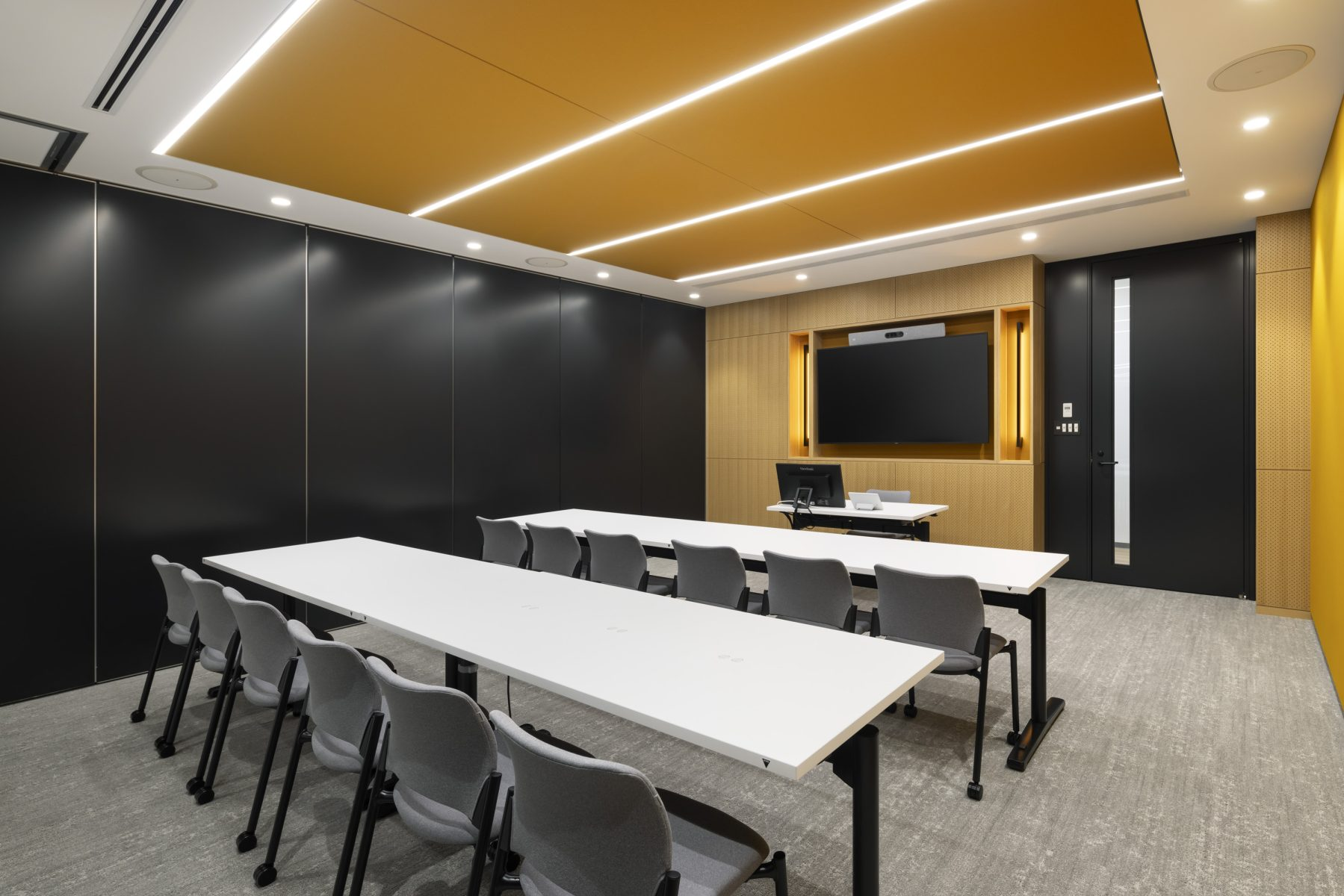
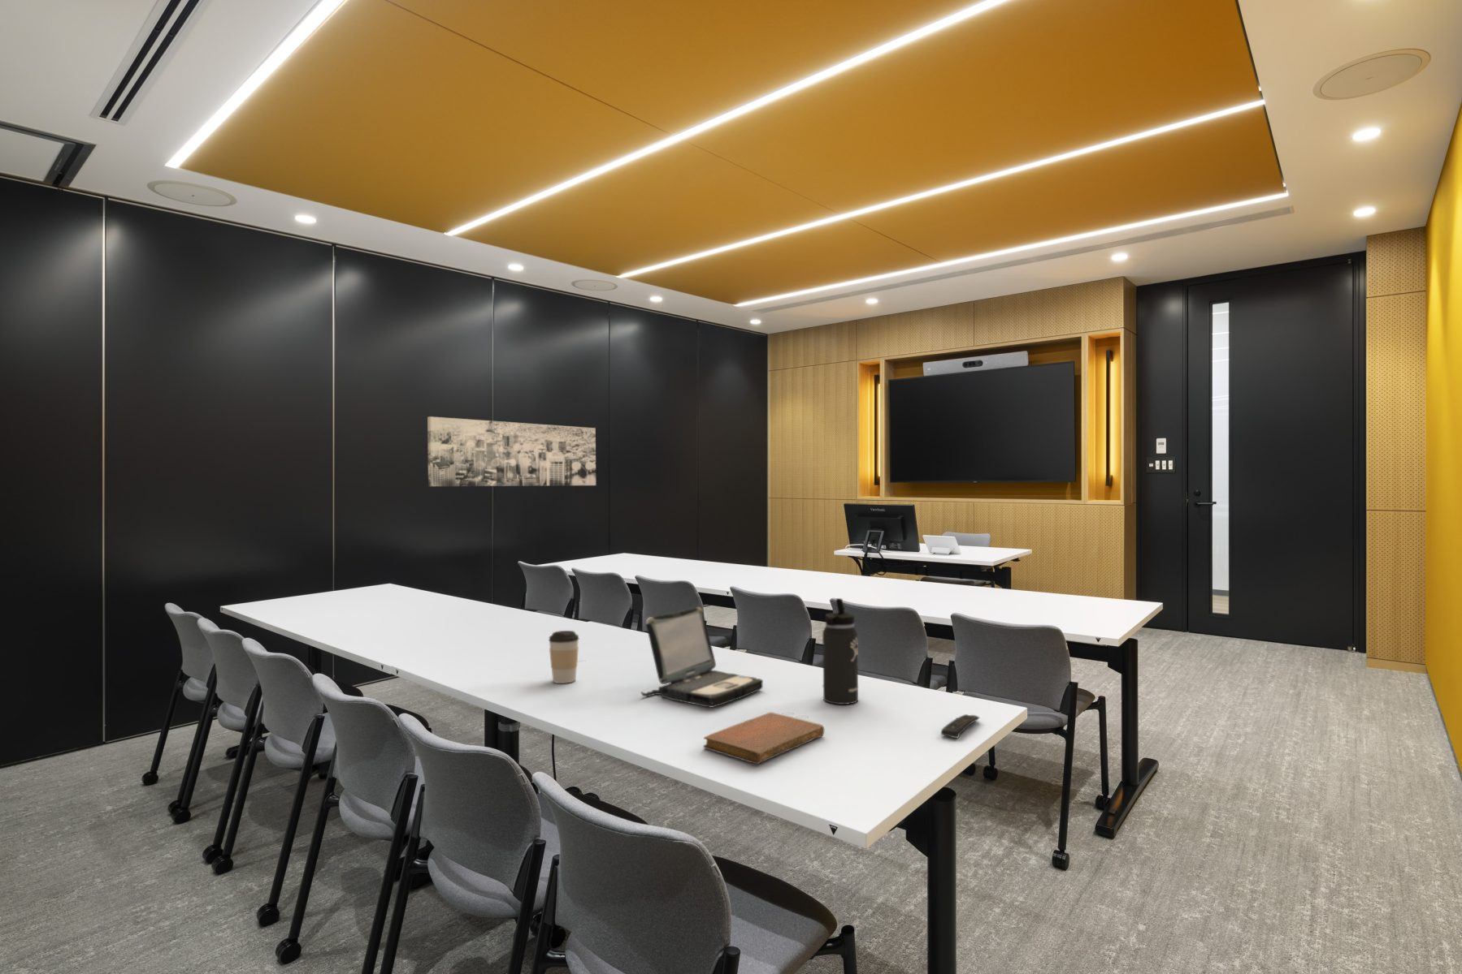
+ laptop (702, 653)
+ wall art (519, 453)
+ coffee cup (563, 655)
+ thermos bottle (838, 649)
+ remote control (962, 723)
+ notebook (765, 735)
